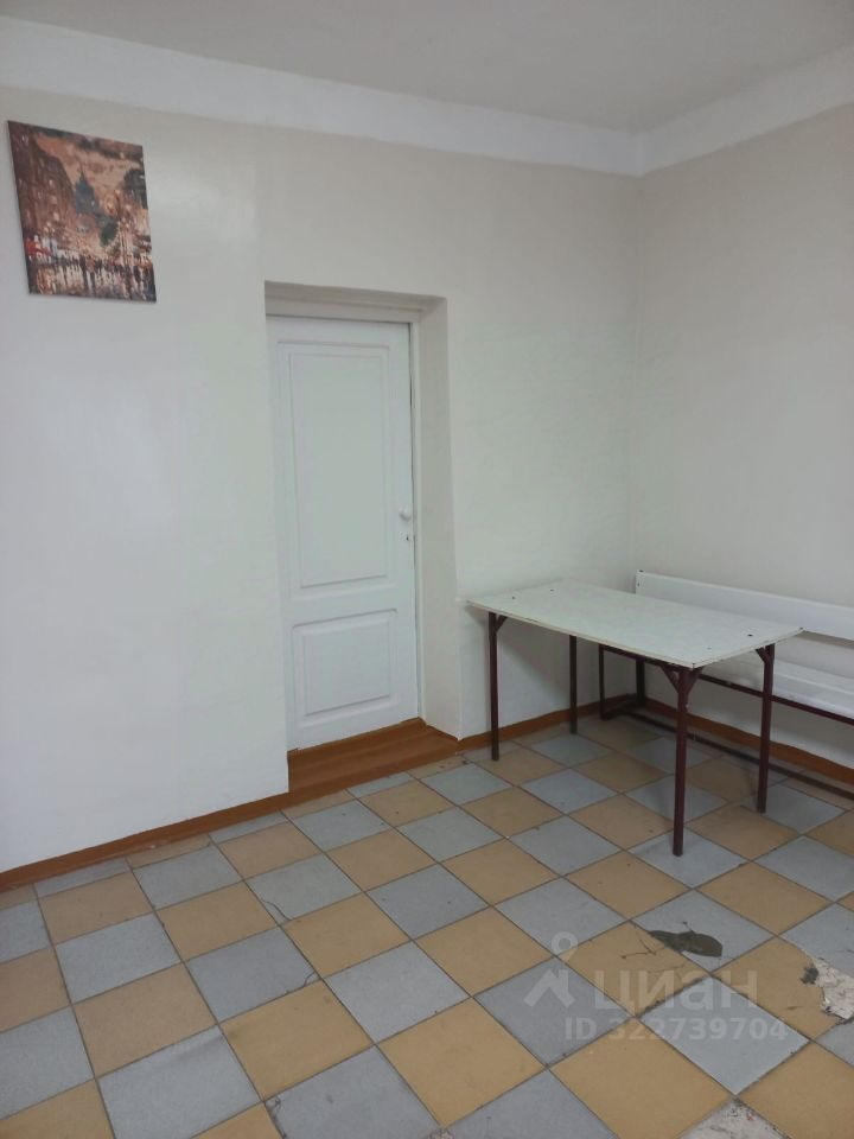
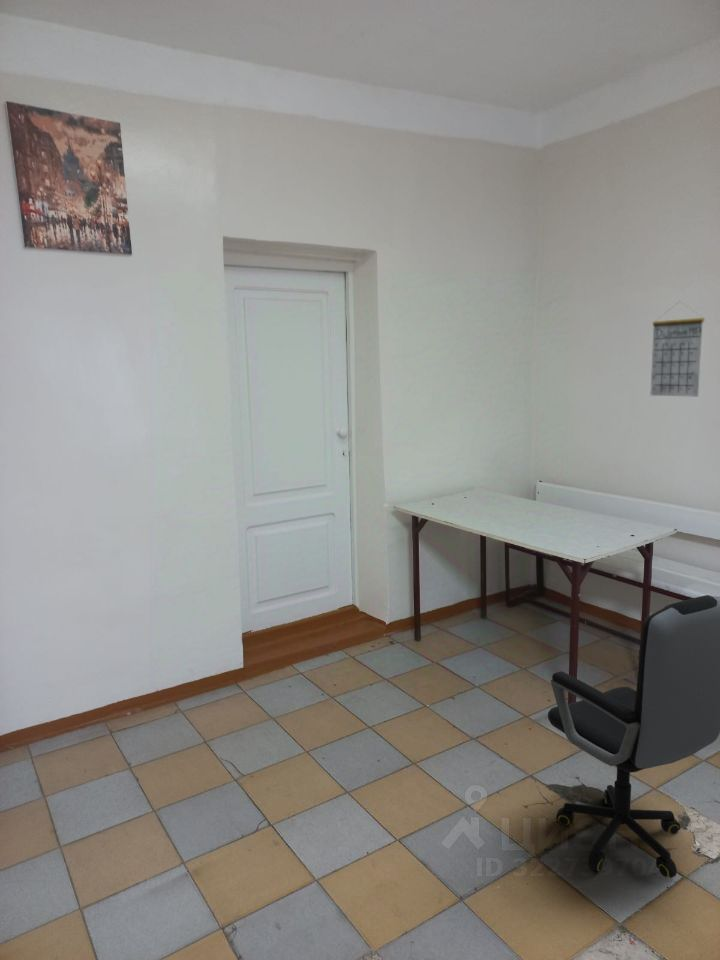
+ calendar (676, 349)
+ office chair (635, 718)
